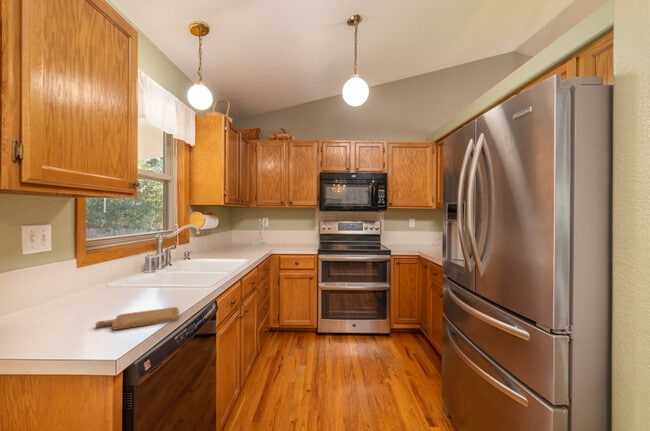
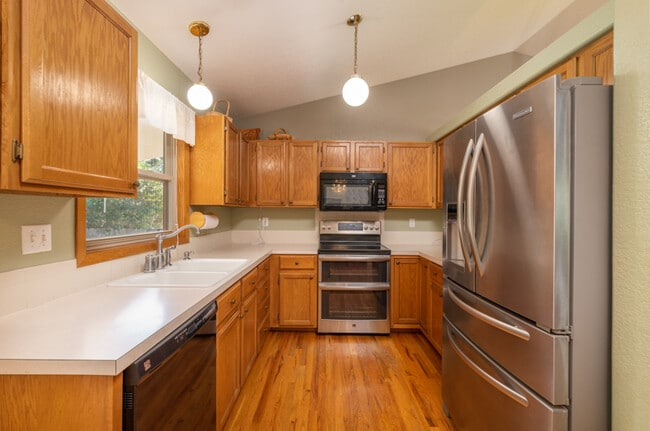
- chopping board (139, 318)
